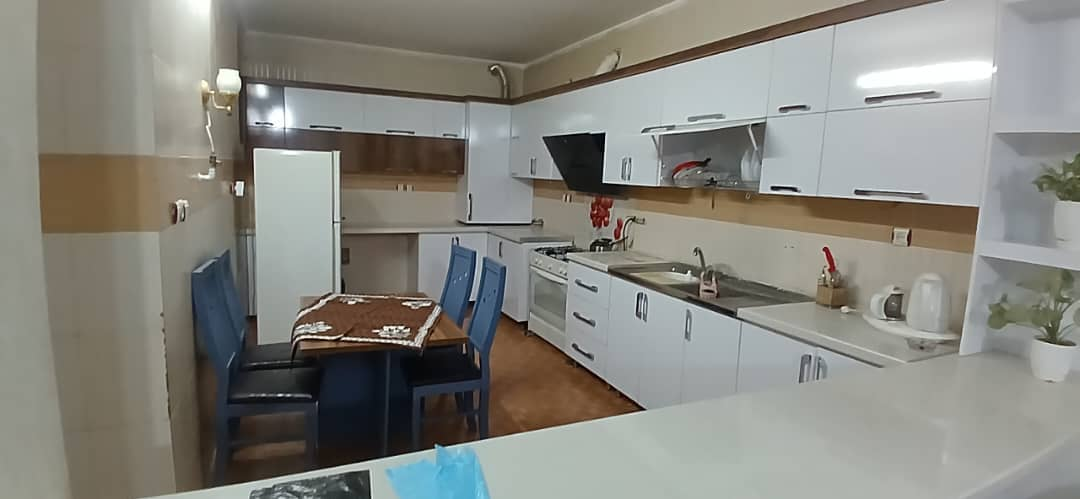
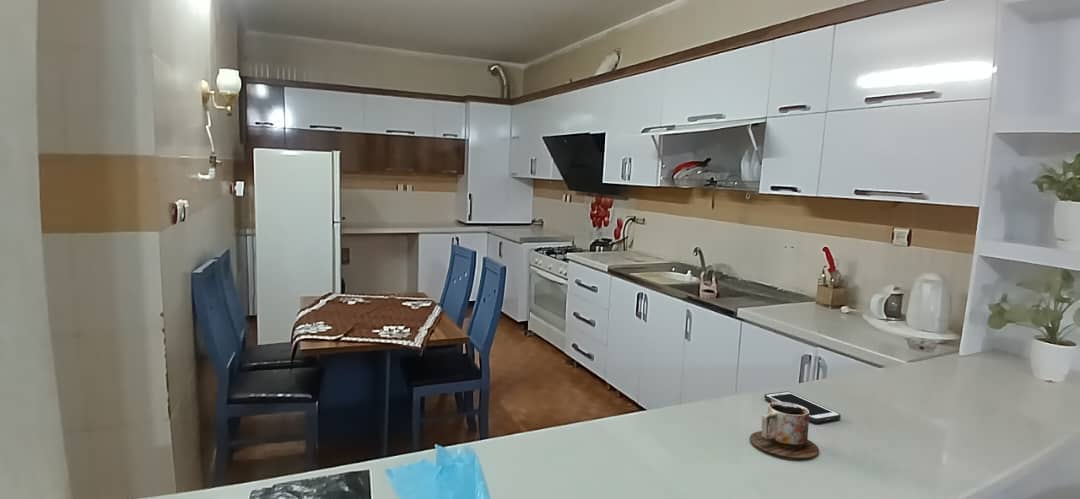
+ cell phone (800, 405)
+ mug (785, 426)
